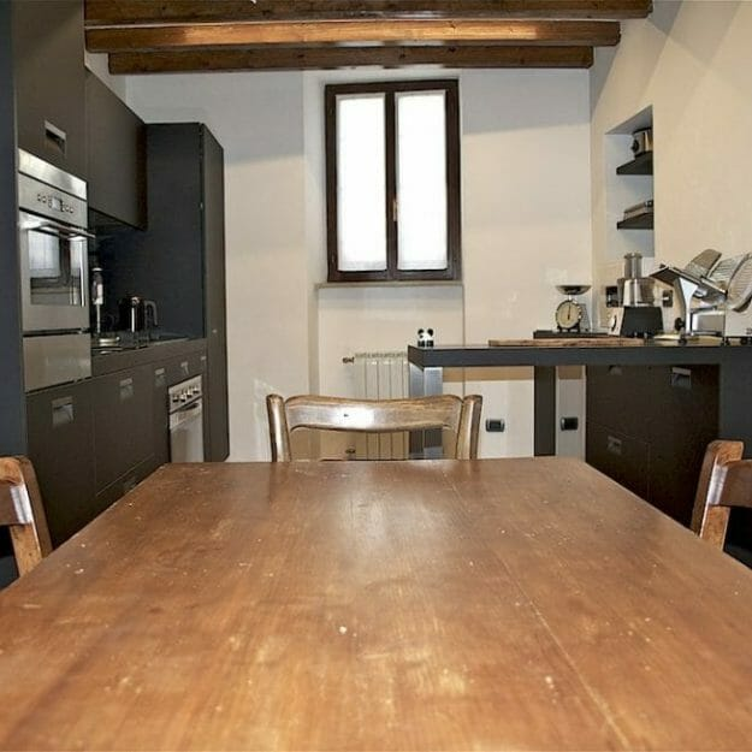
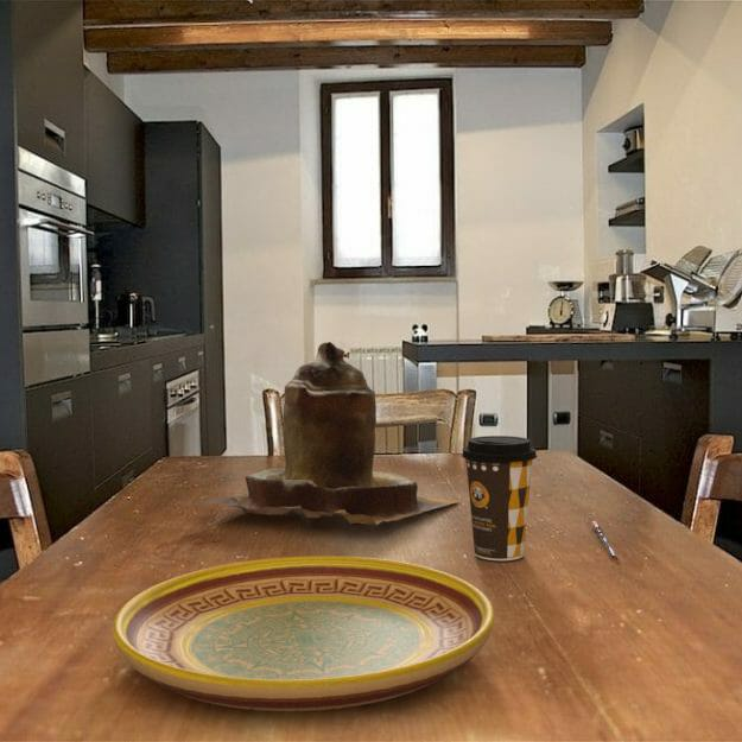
+ plate (306, 629)
+ teapot (331, 426)
+ coffee cup (499, 496)
+ pen (603, 538)
